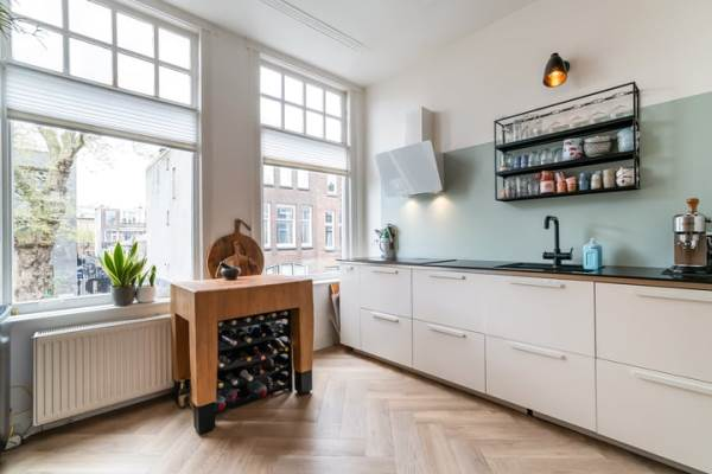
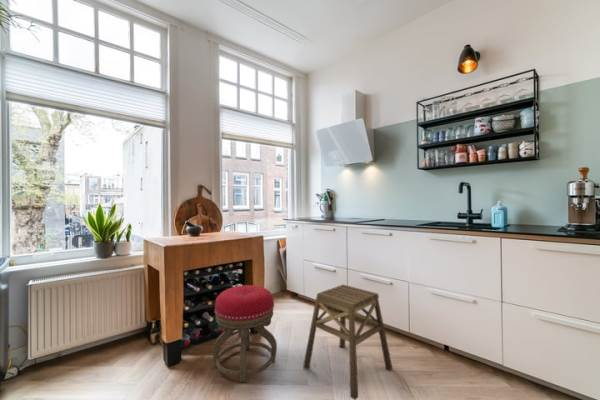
+ stool (245, 327)
+ stool (347, 330)
